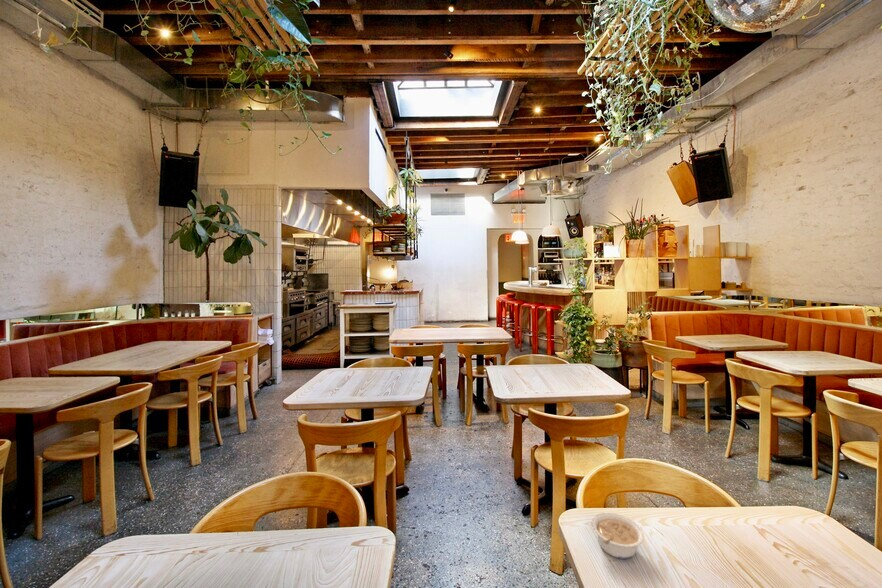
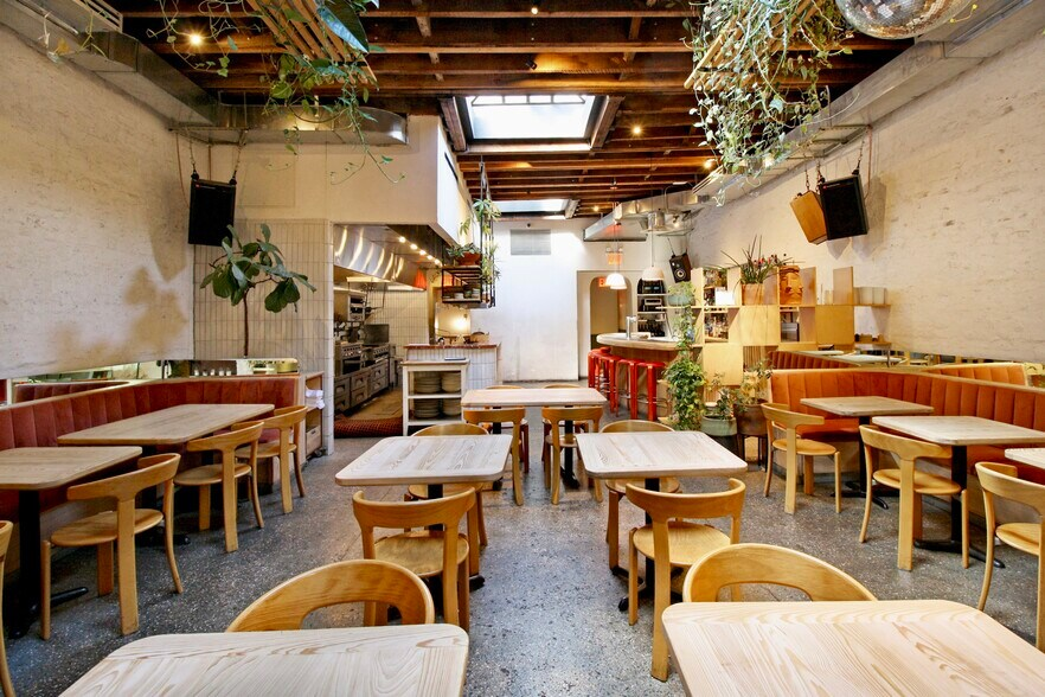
- legume (617, 536)
